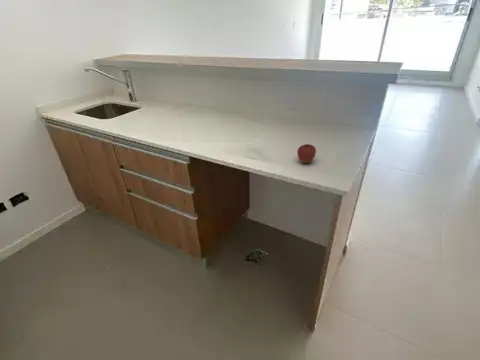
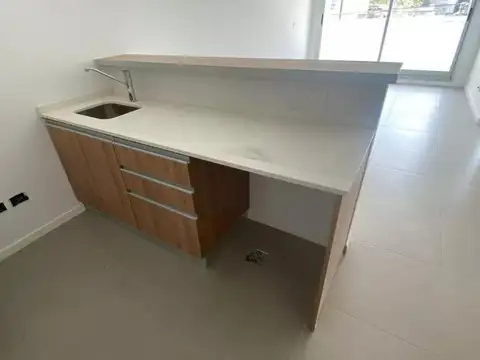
- fruit (306, 153)
